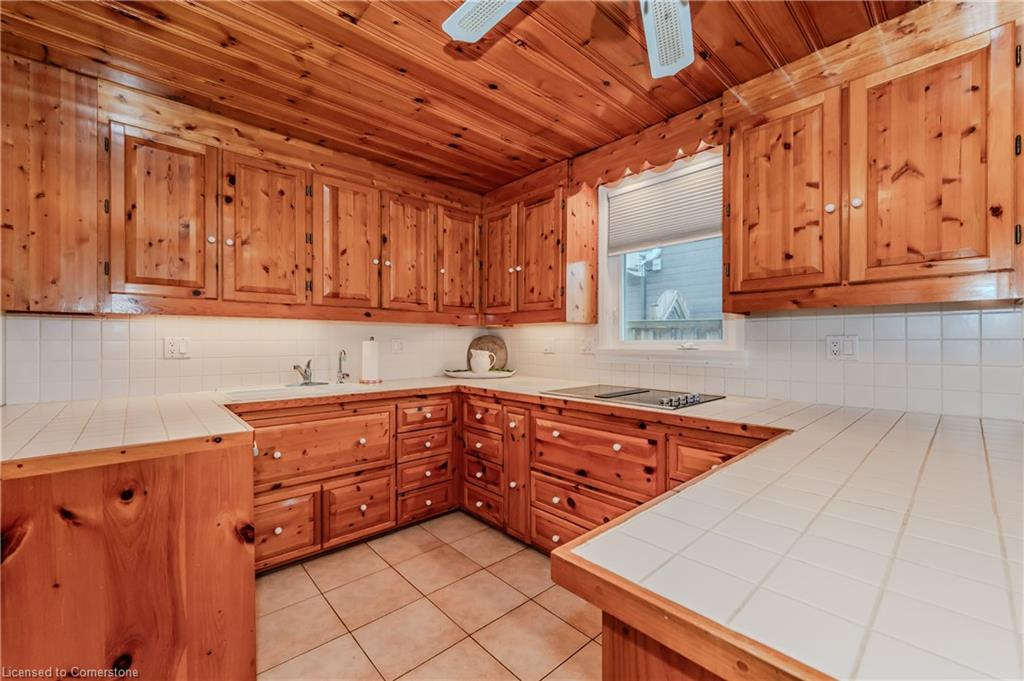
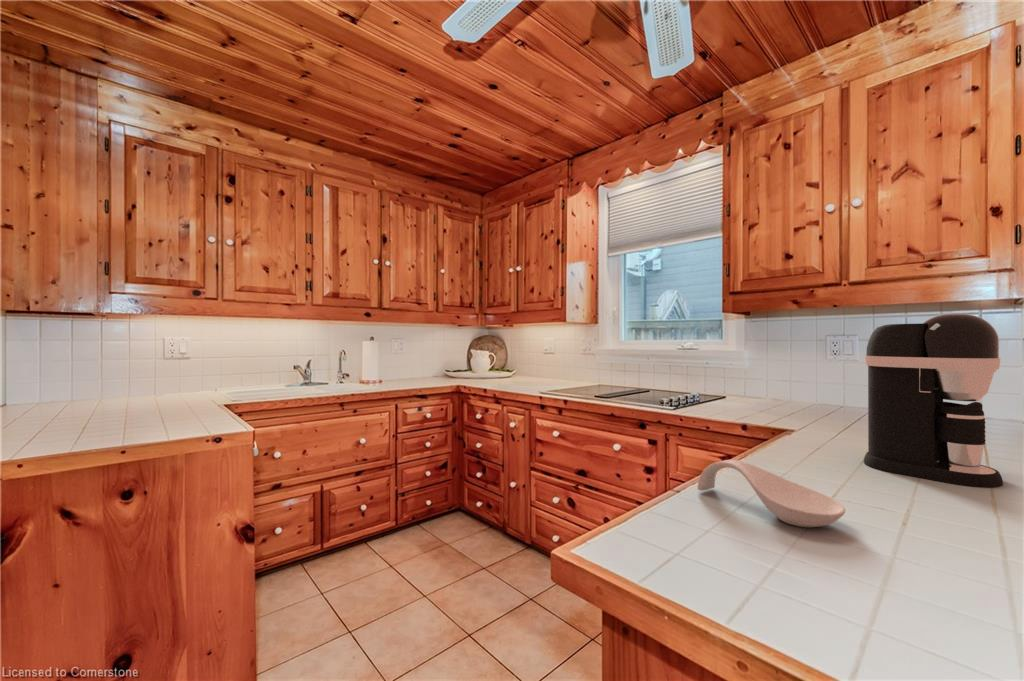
+ spoon rest (763, 488)
+ coffee maker (927, 393)
